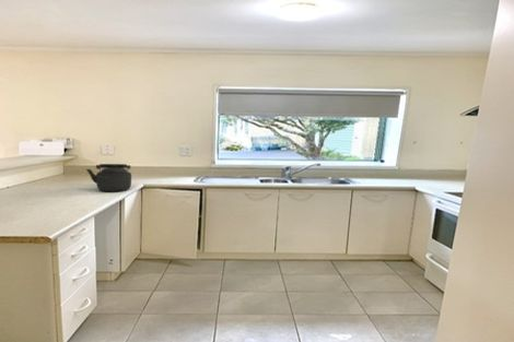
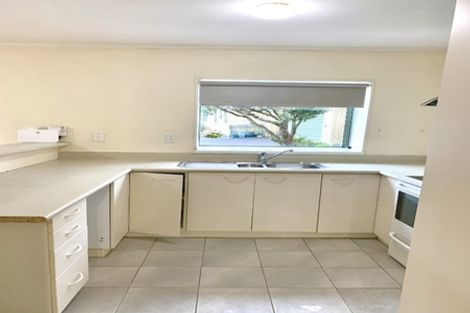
- kettle (113, 177)
